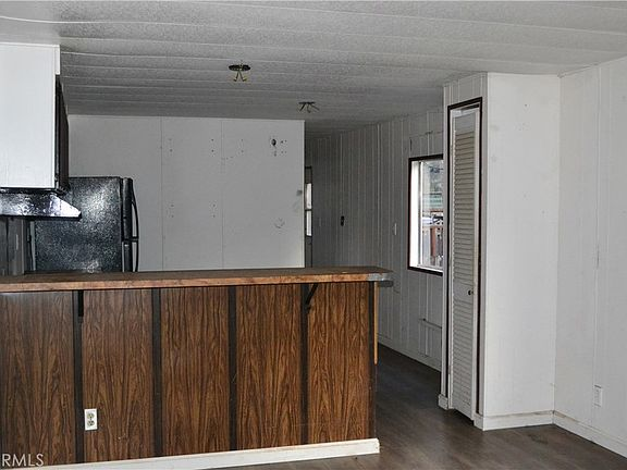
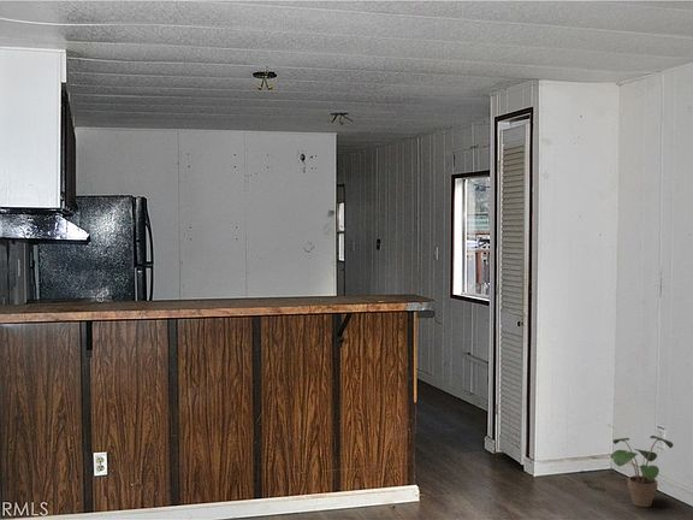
+ potted plant (641, 471)
